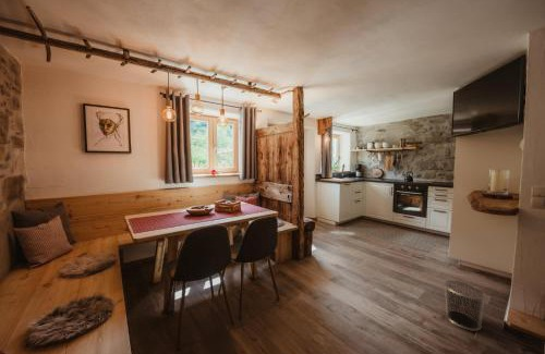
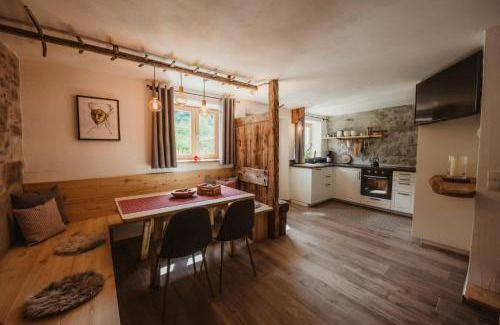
- waste bin (462, 304)
